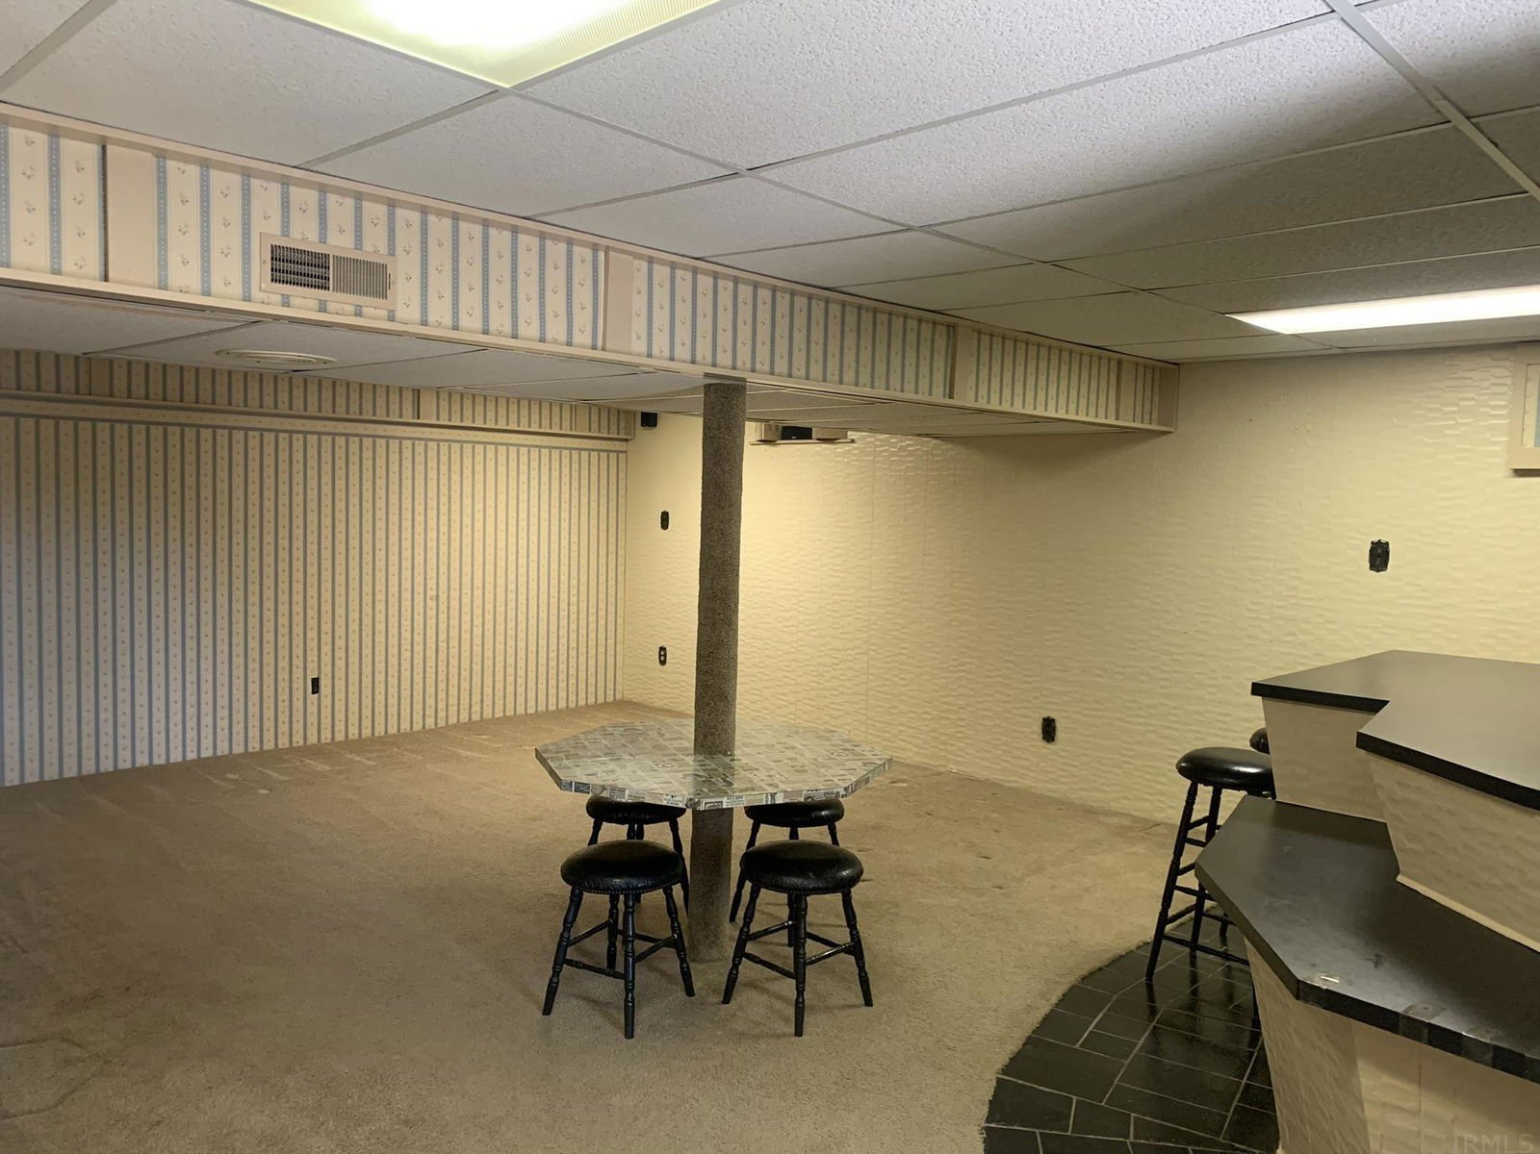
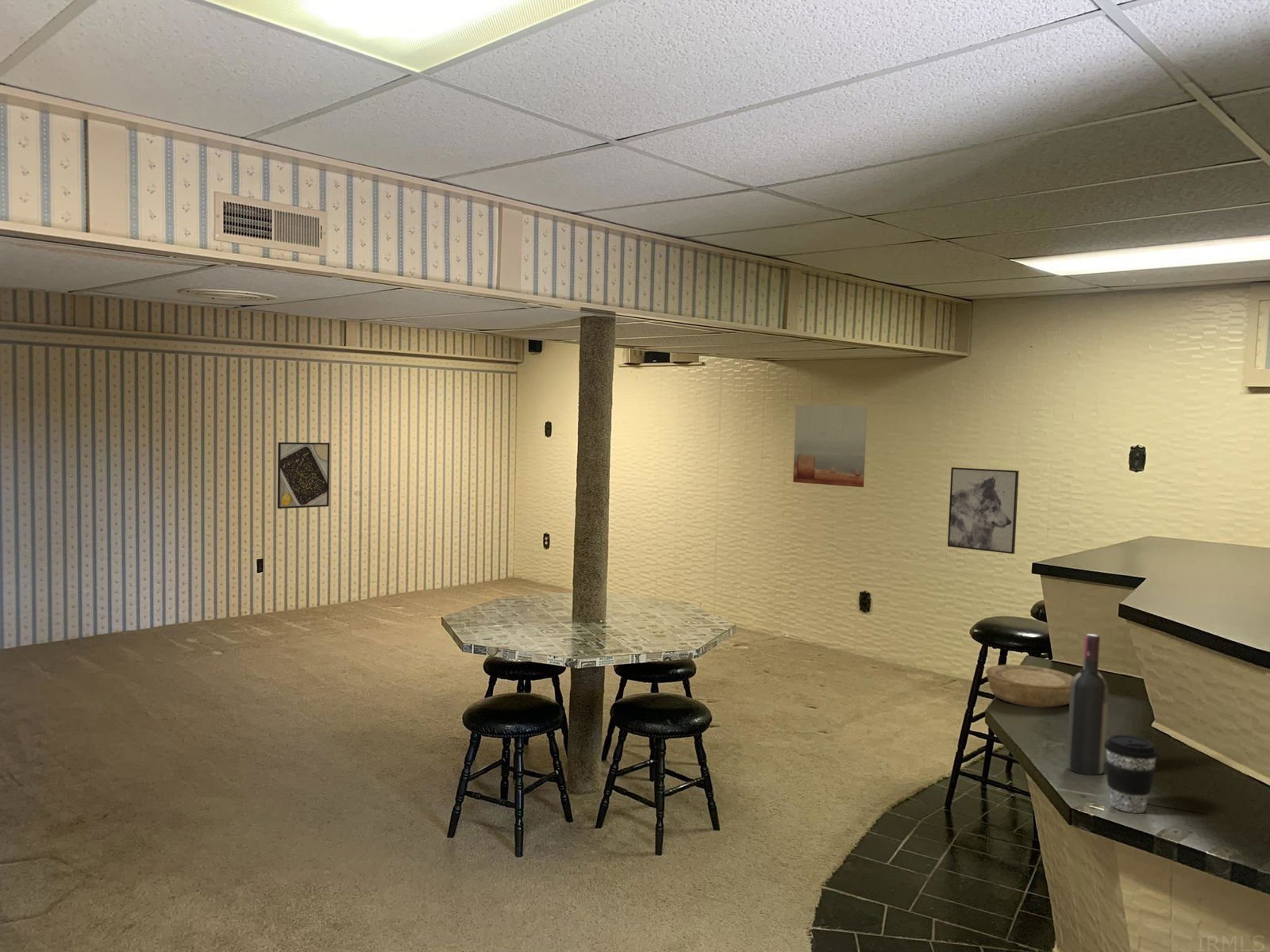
+ bowl (1031, 686)
+ wall art (982, 509)
+ wall art (829, 445)
+ wine bottle (1088, 702)
+ coffee cup (1129, 774)
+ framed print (303, 474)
